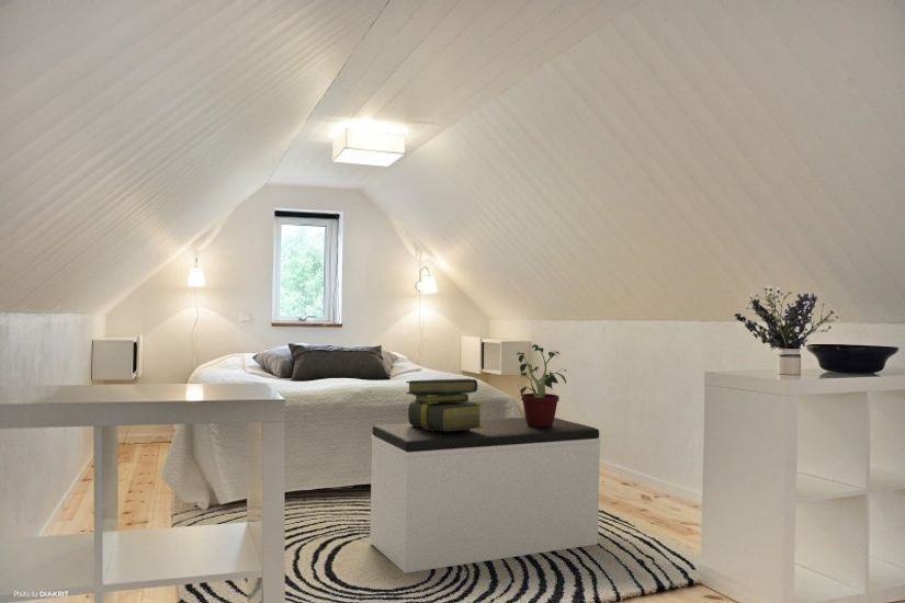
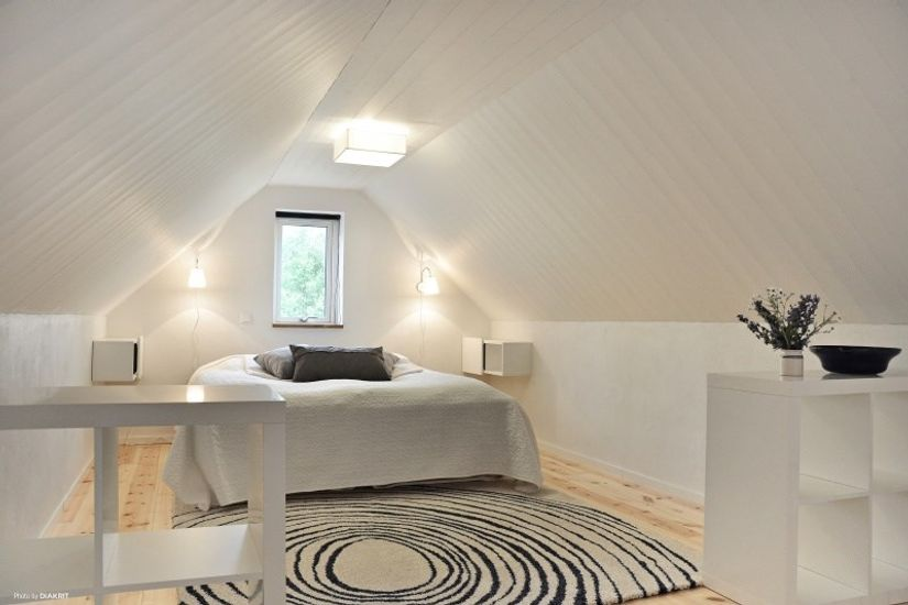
- bench (485, 485)
- stack of books (441, 402)
- potted plant (534, 382)
